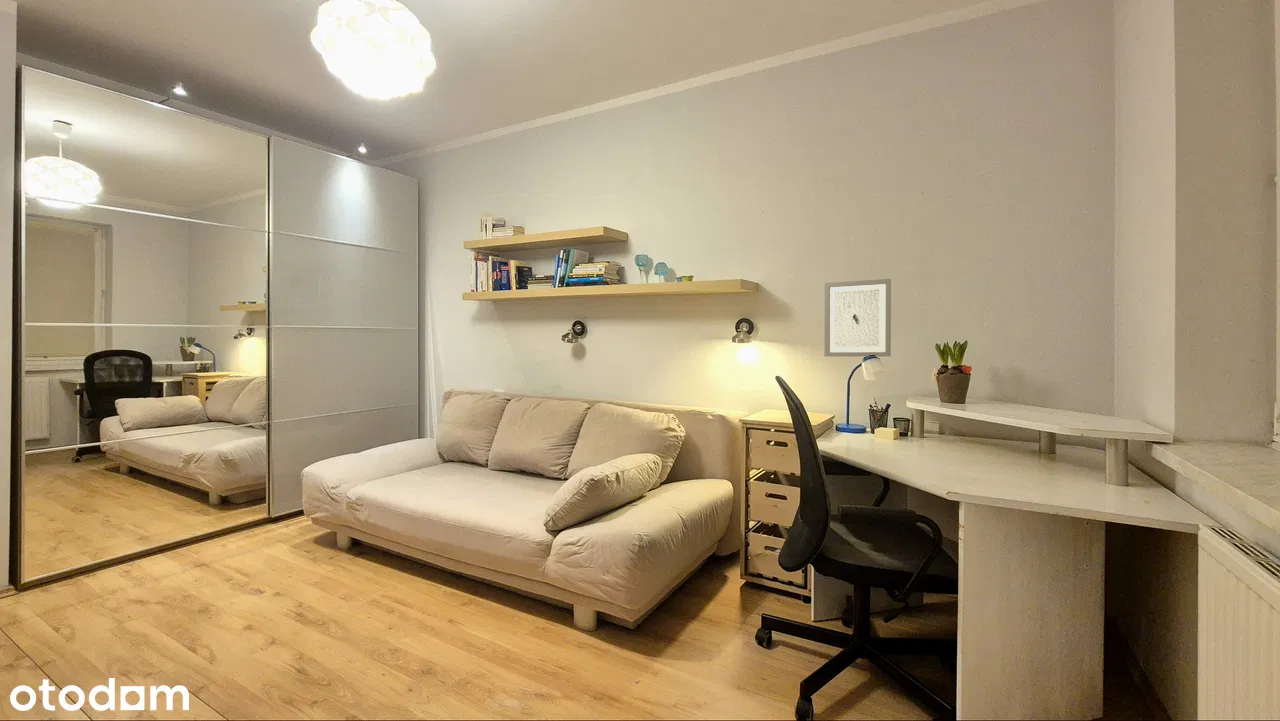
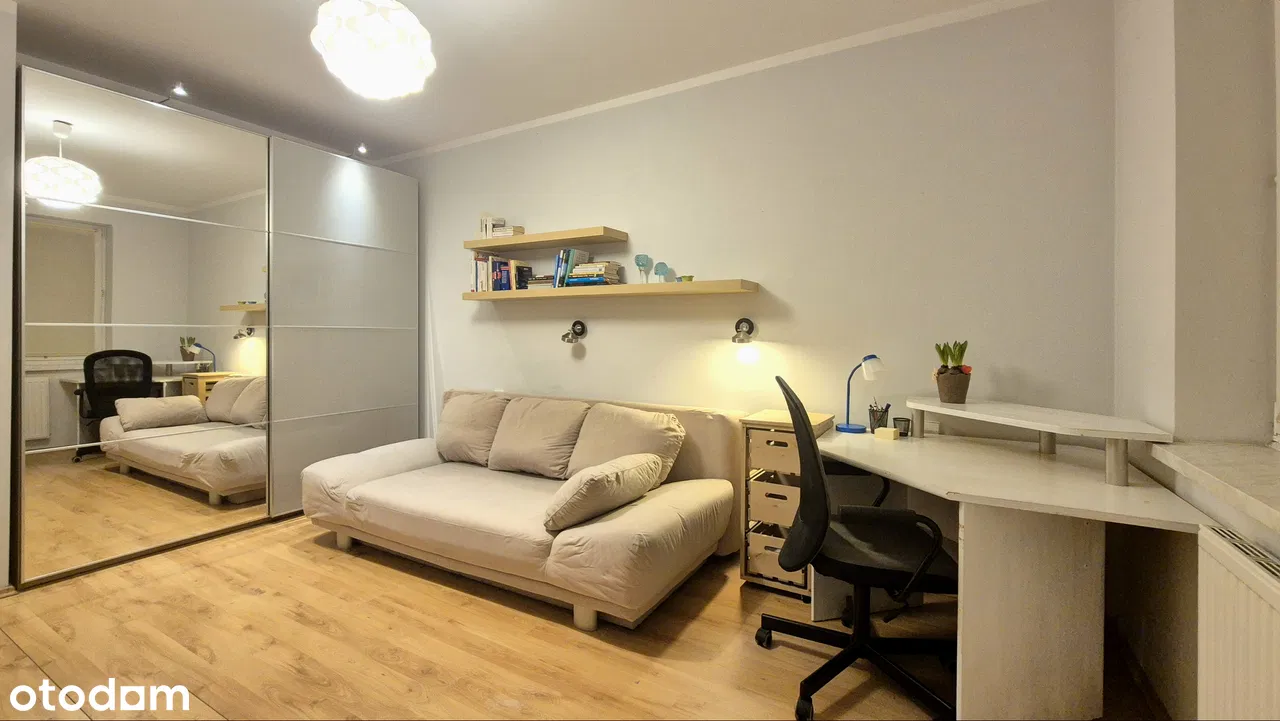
- wall art (856, 318)
